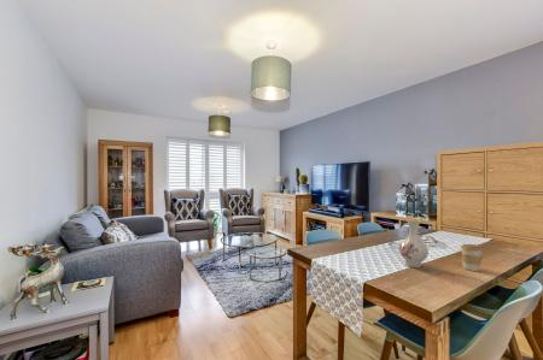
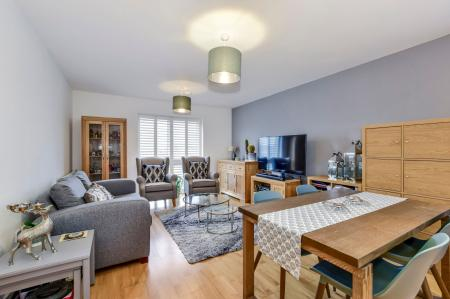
- coffee cup (471, 256)
- vase (413, 242)
